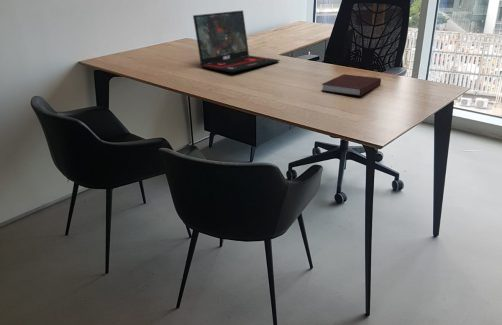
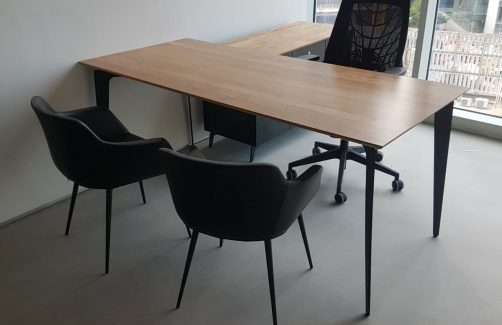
- notebook (351, 84)
- laptop (237, 39)
